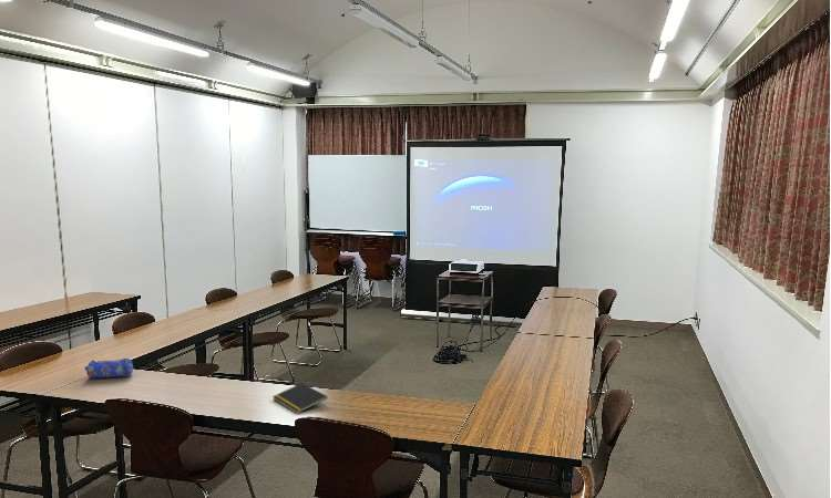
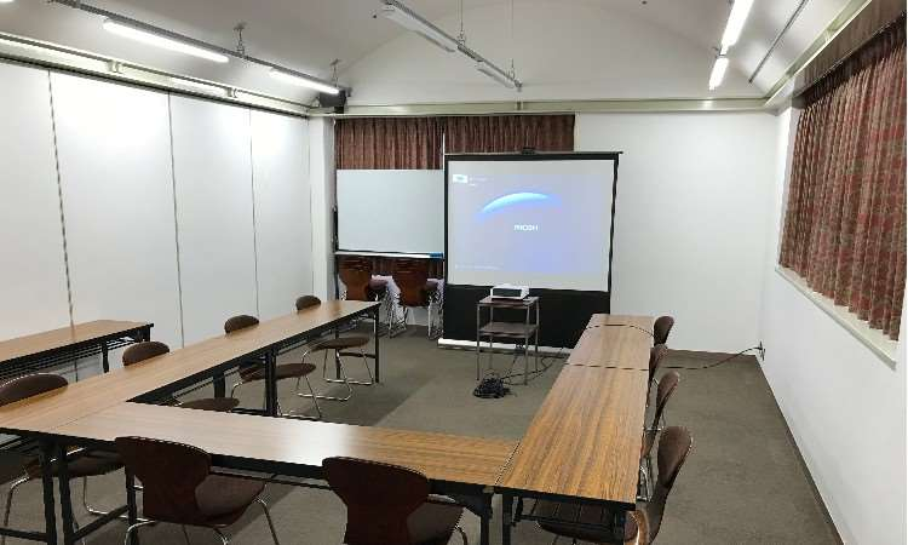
- pencil case (110, 367)
- notepad (299, 397)
